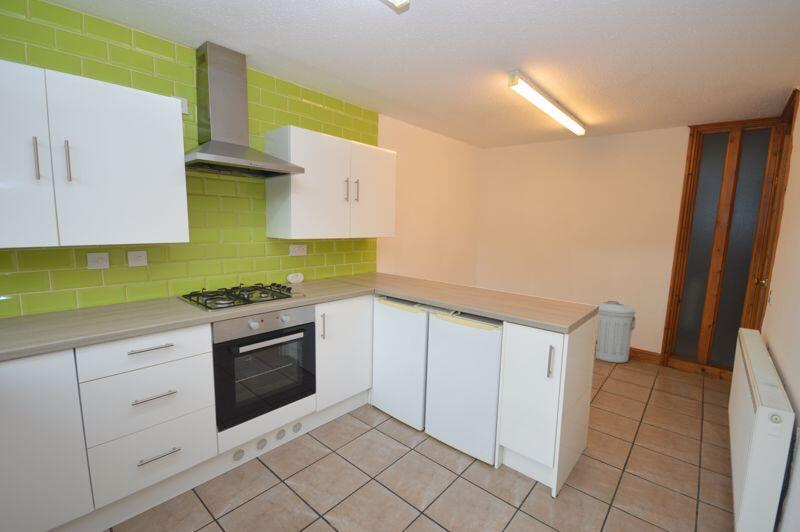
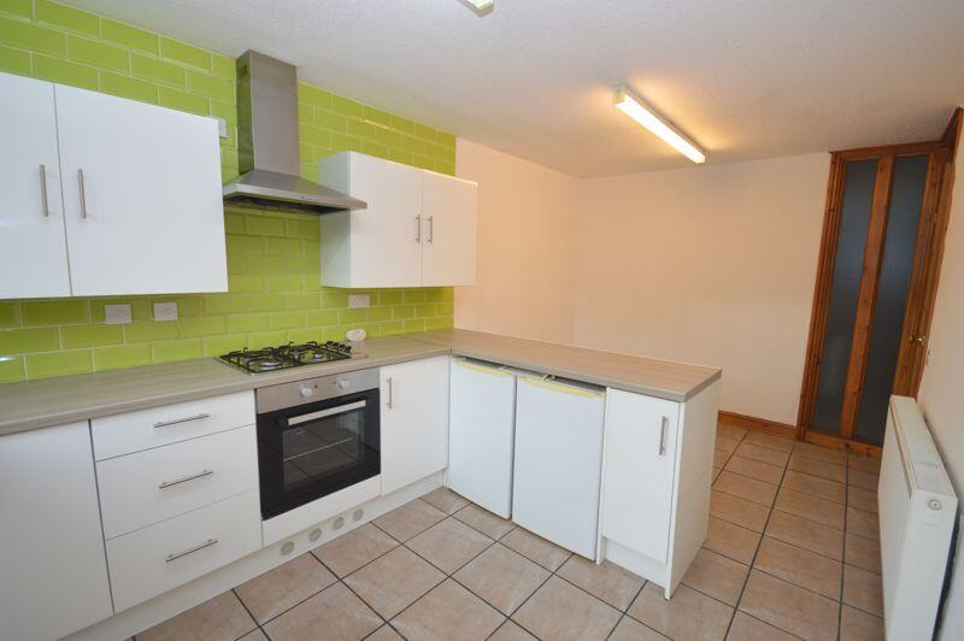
- trash can (610, 329)
